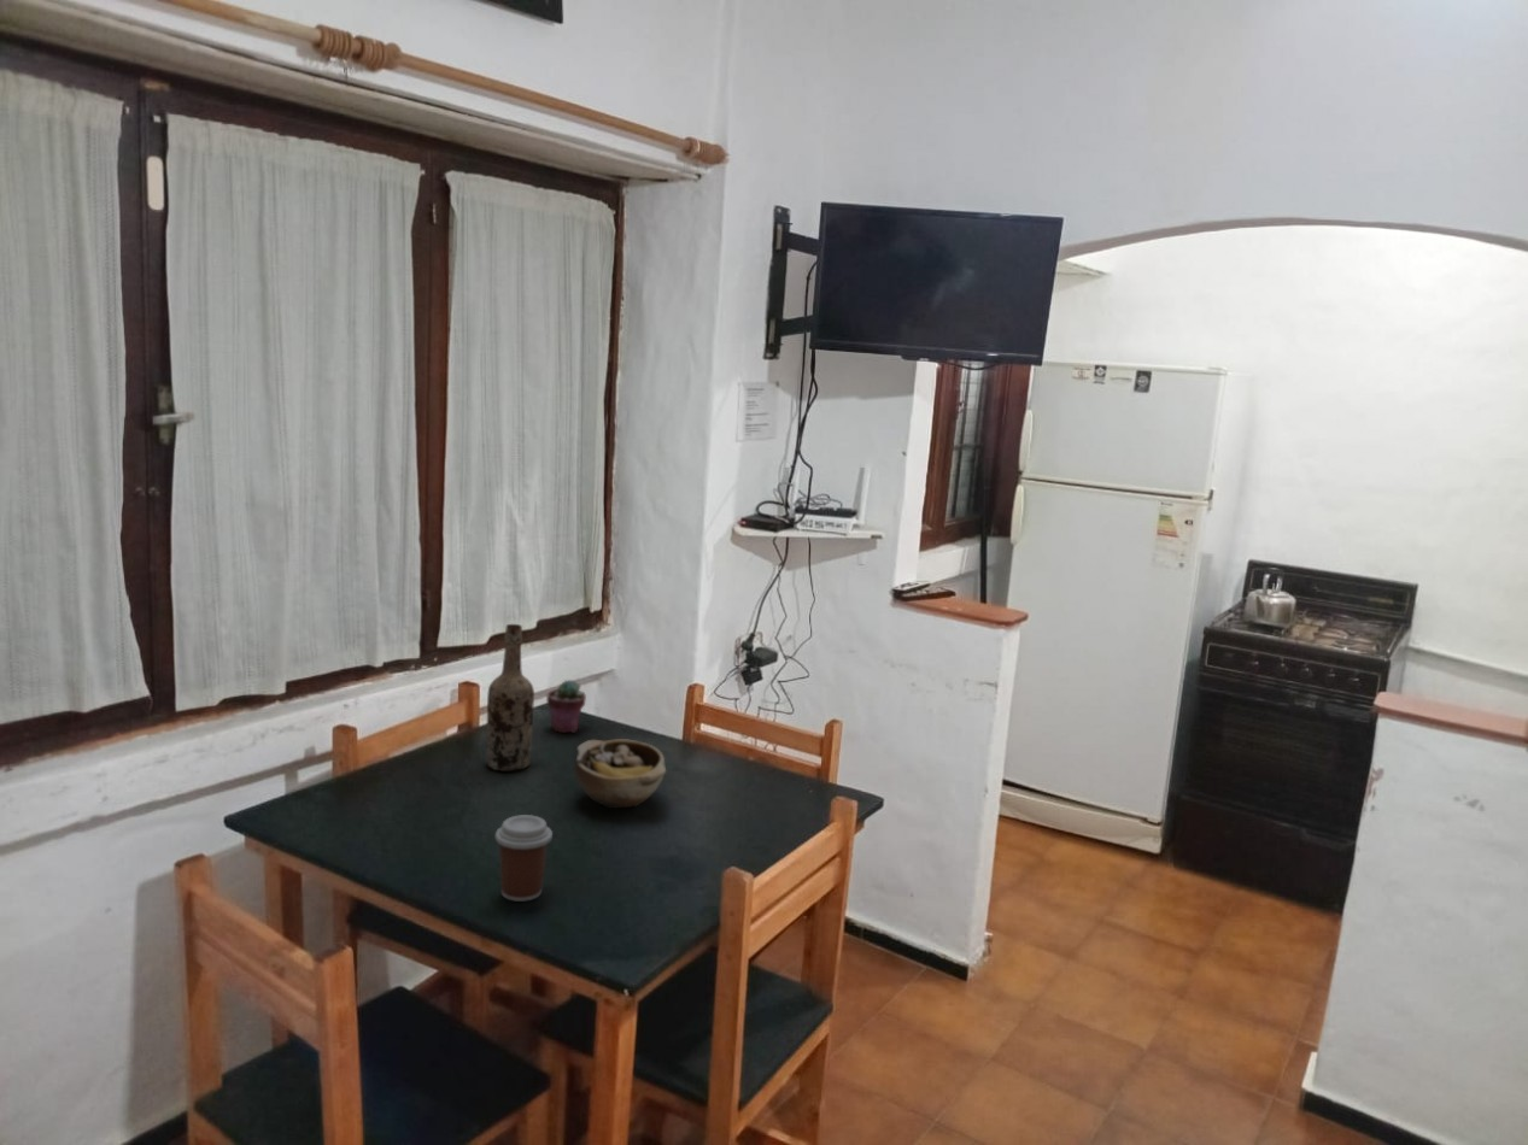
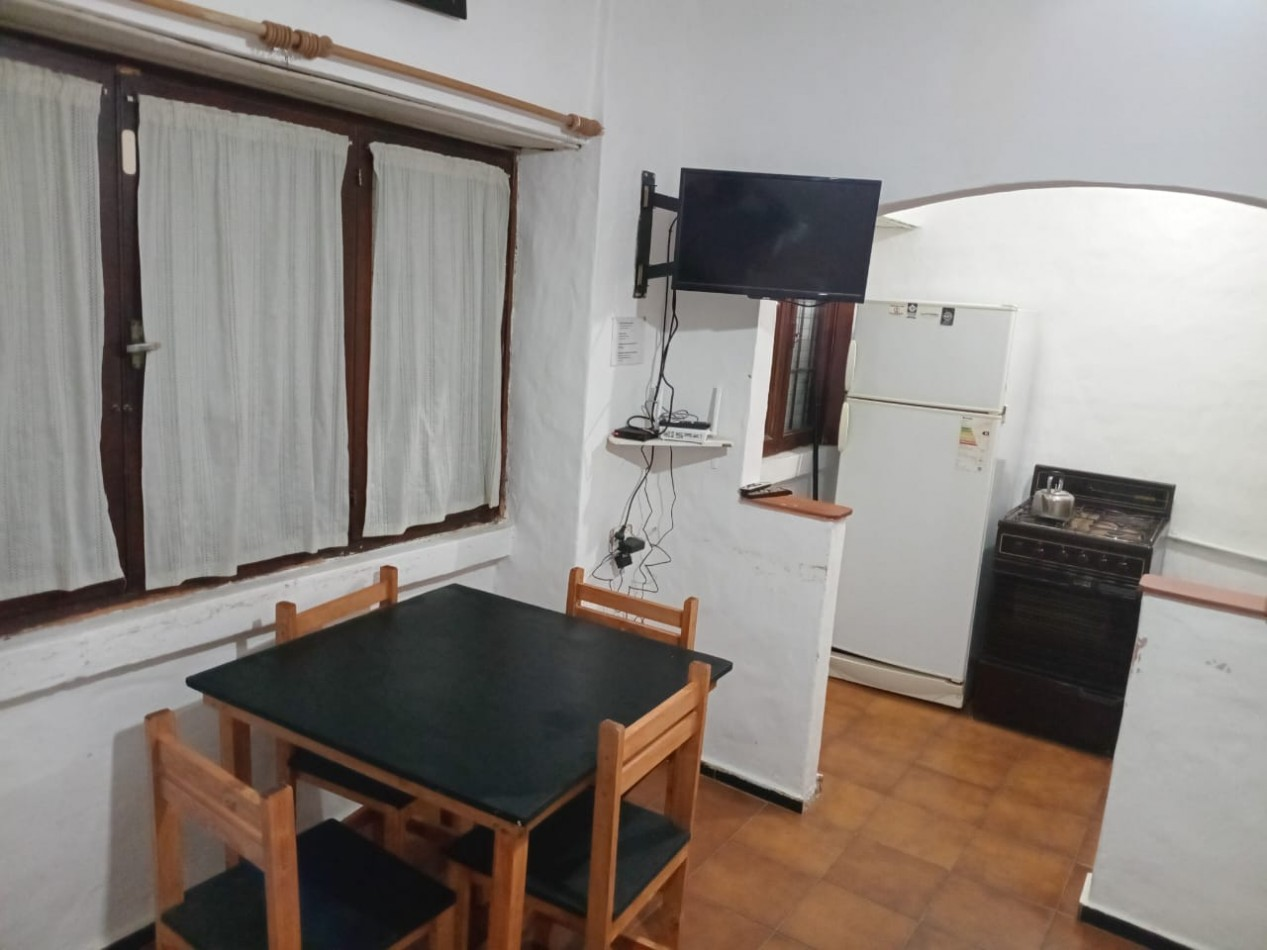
- wine bottle (510, 695)
- potted succulent (566, 704)
- coffee cup (522, 857)
- bowl (620, 773)
